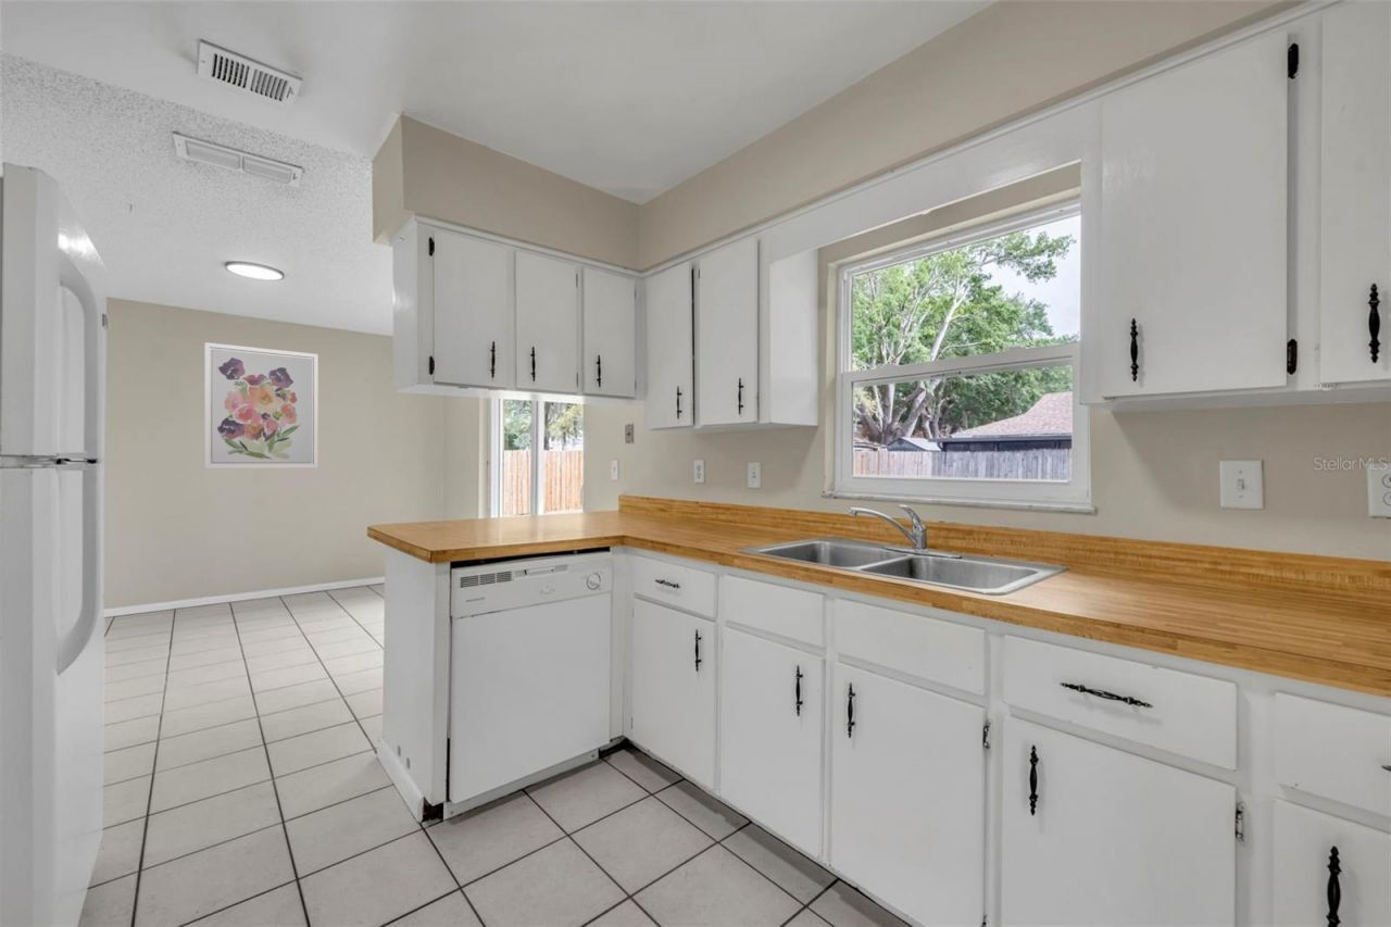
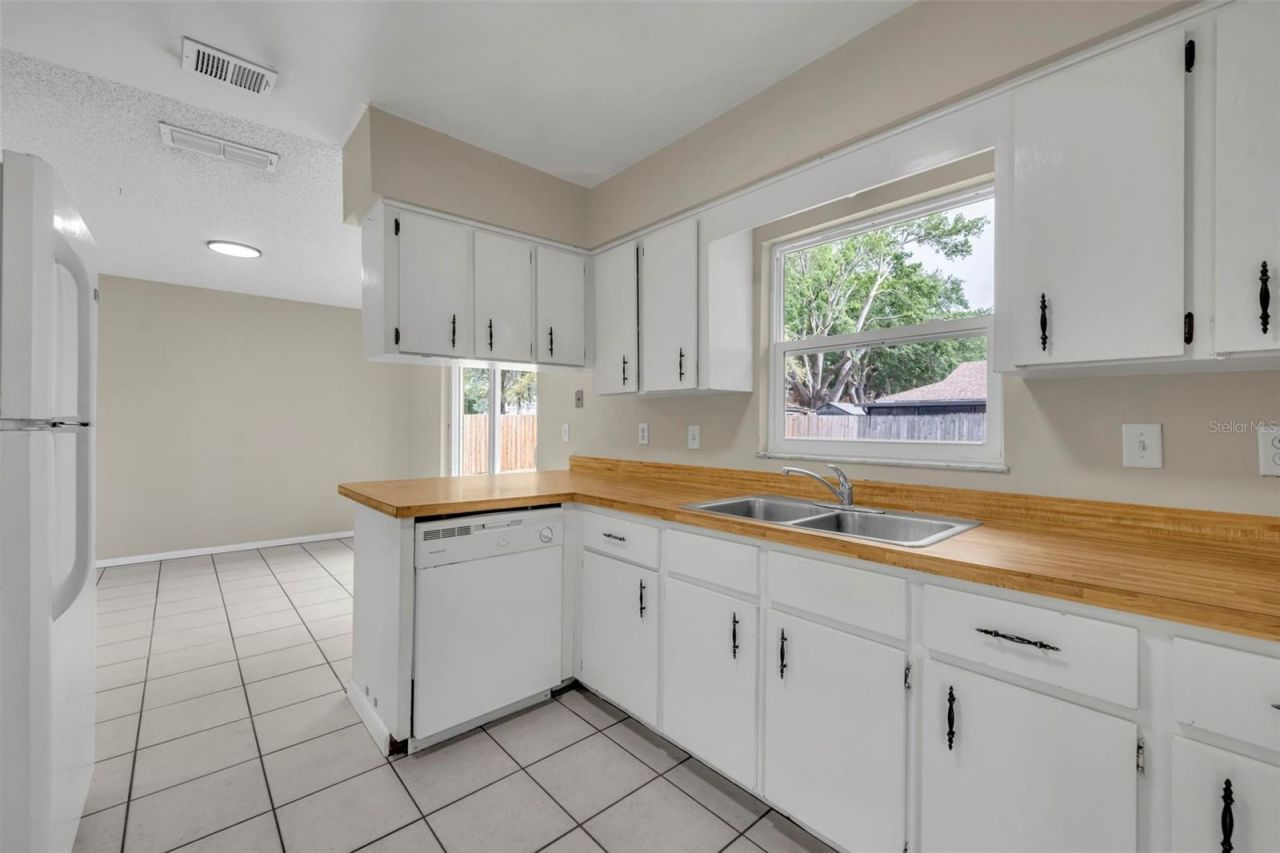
- wall art (264, 409)
